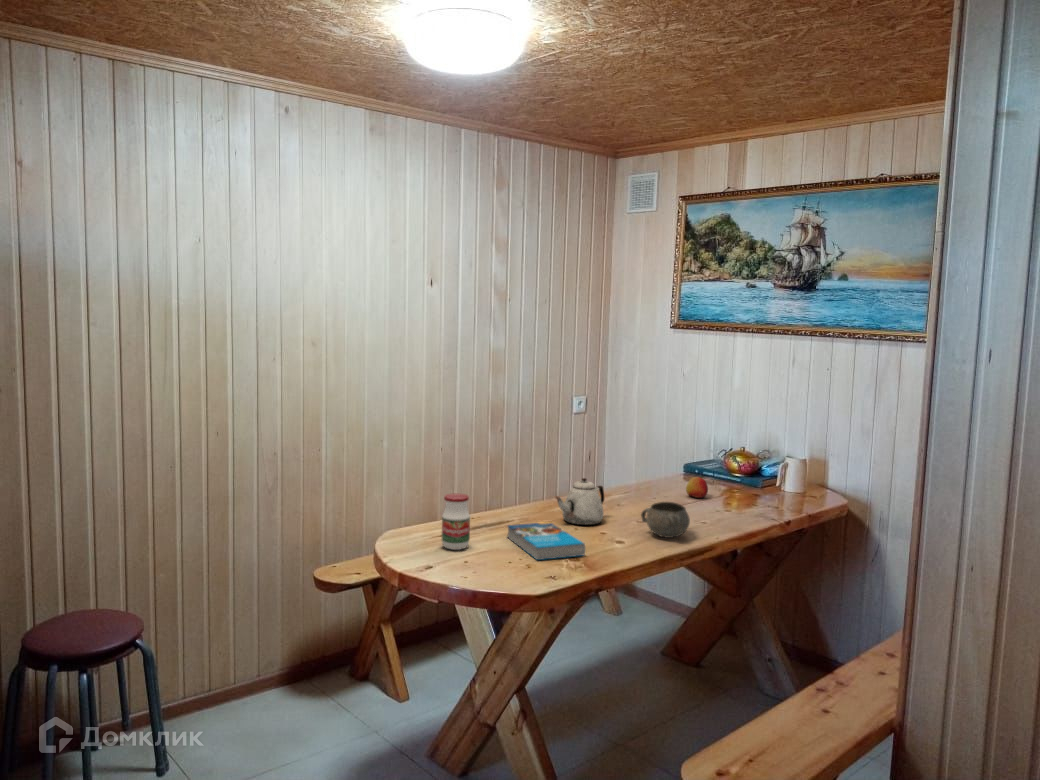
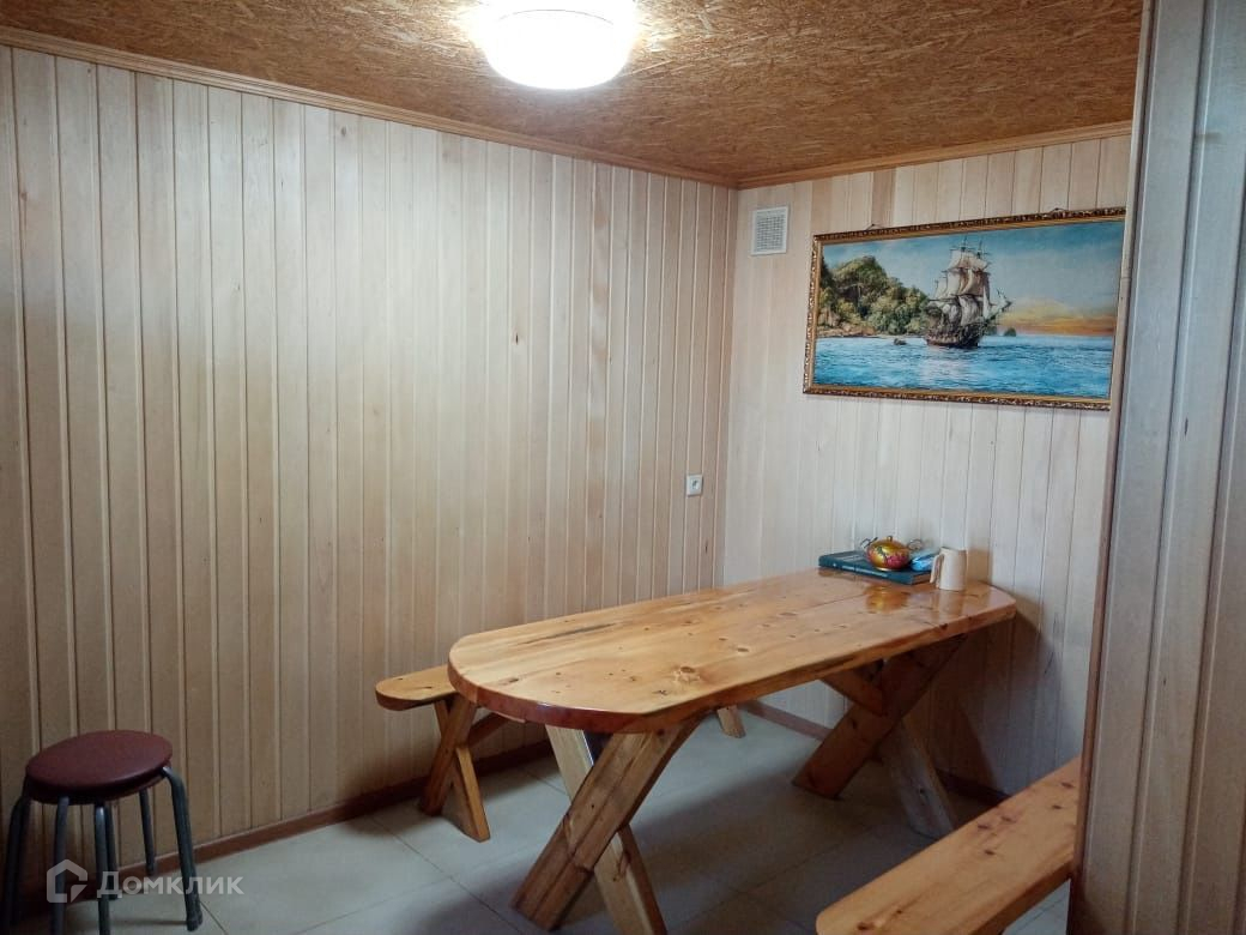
- apple (697, 486)
- teapot (580, 500)
- book (544, 539)
- jar (456, 521)
- decorative bowl (667, 519)
